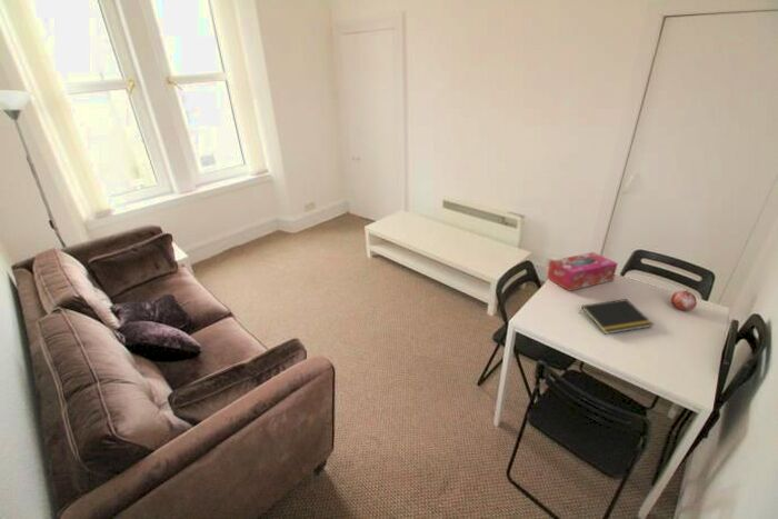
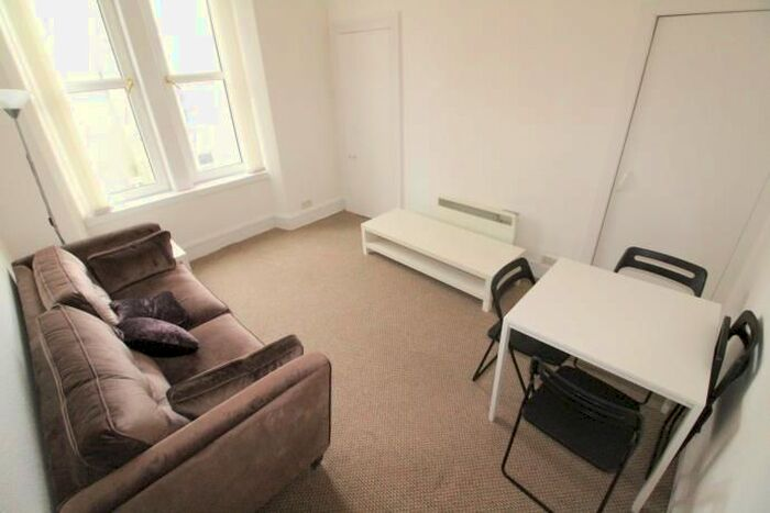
- tissue box (581, 270)
- notepad (616, 316)
- fruit (684, 298)
